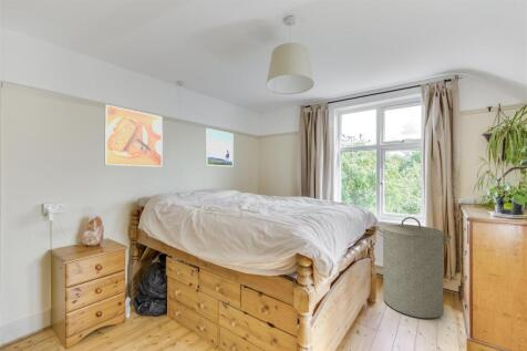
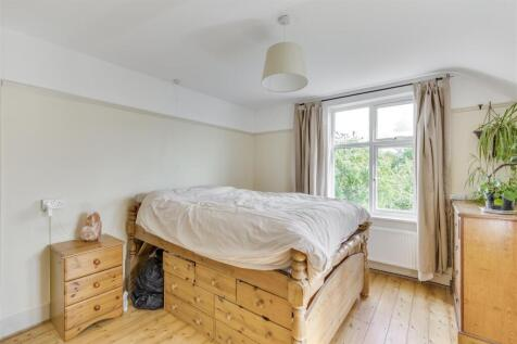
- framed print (135, 138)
- laundry hamper (412, 260)
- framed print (219, 148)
